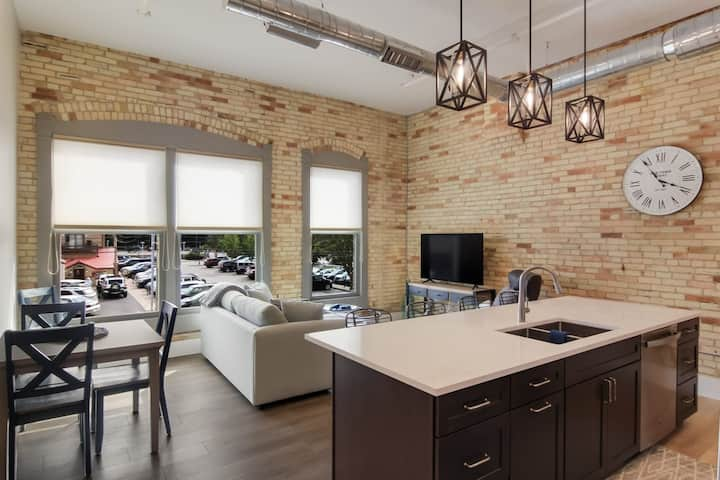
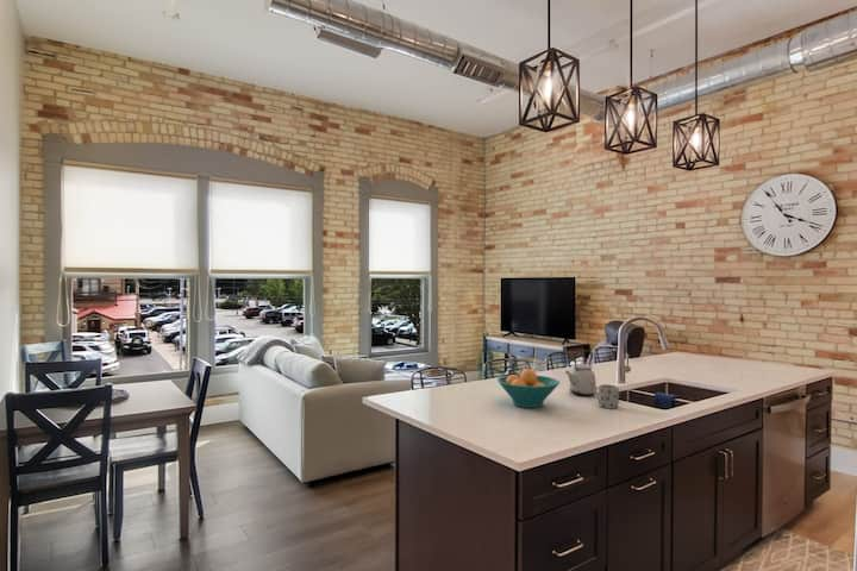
+ mug (605, 395)
+ fruit bowl (527, 387)
+ kettle (578, 372)
